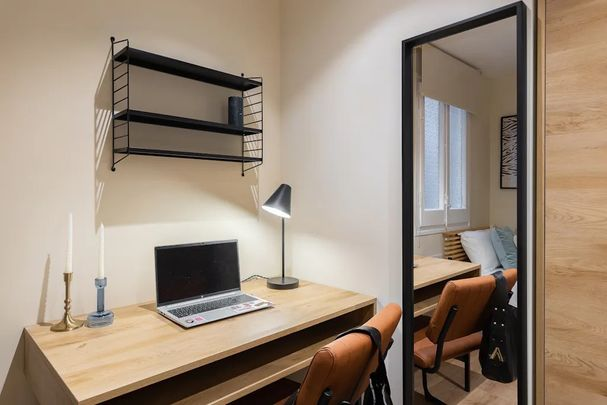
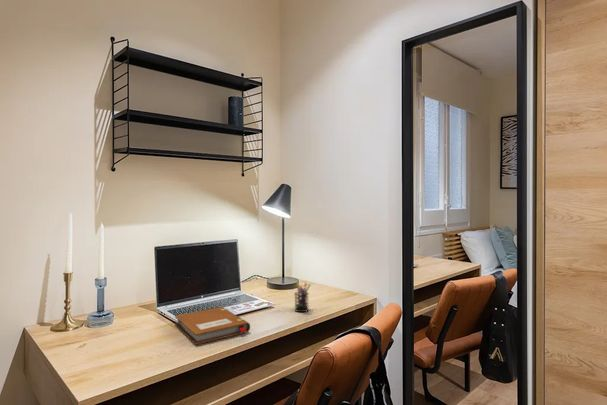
+ notebook (212, 323)
+ pen holder (303, 295)
